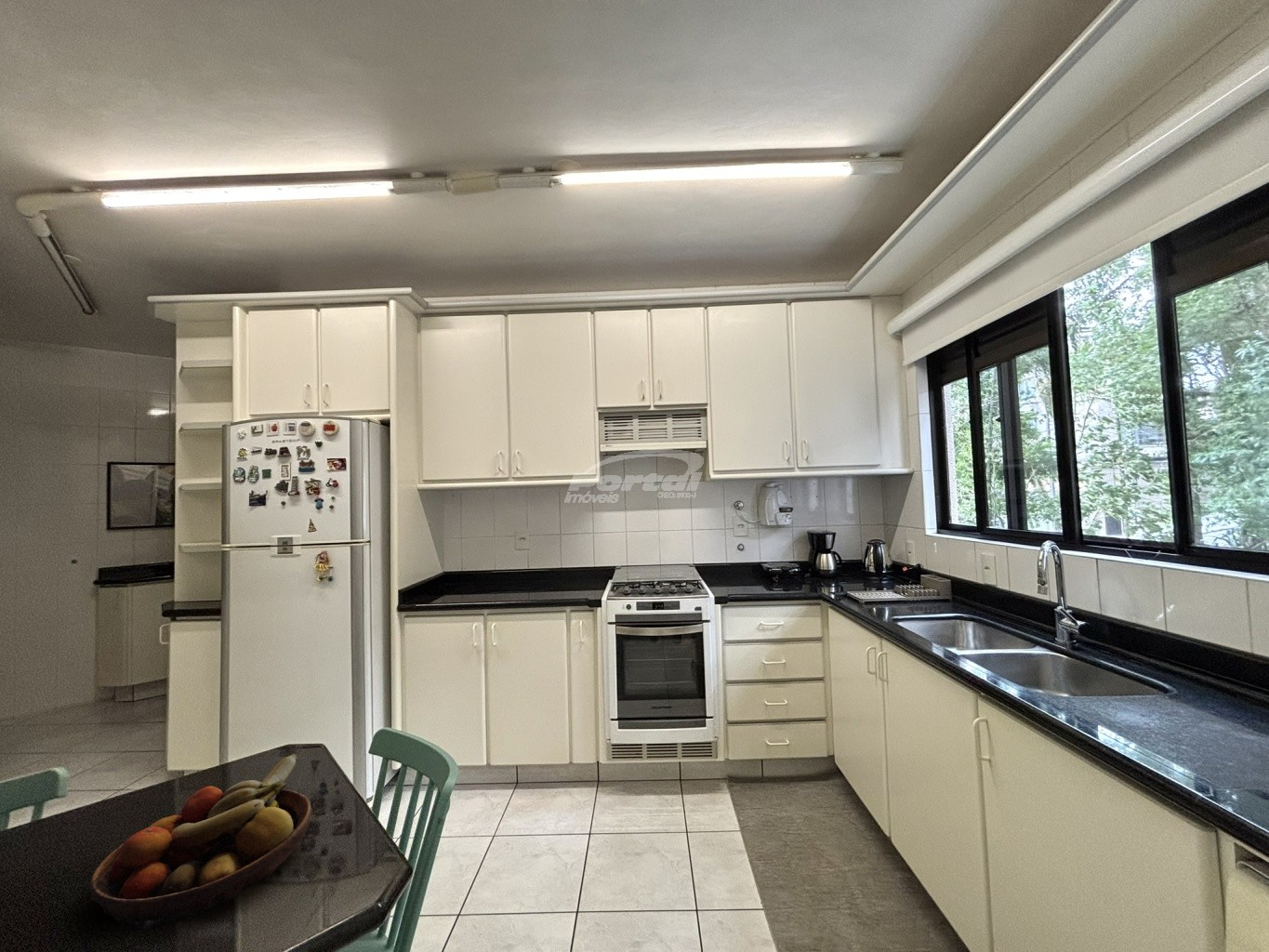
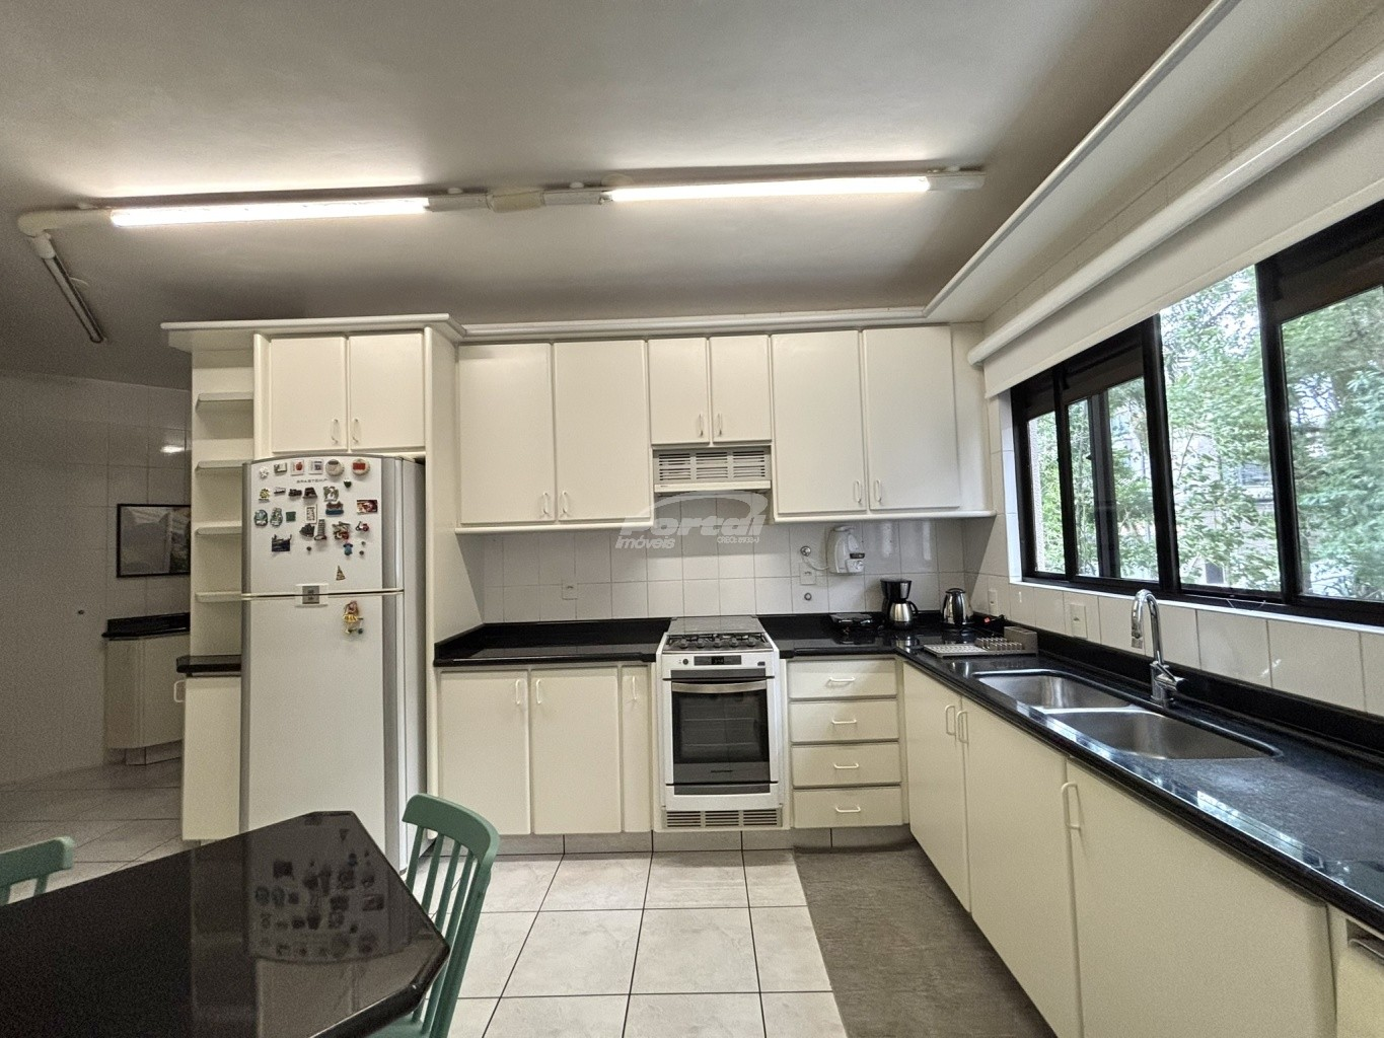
- fruit bowl (212, 827)
